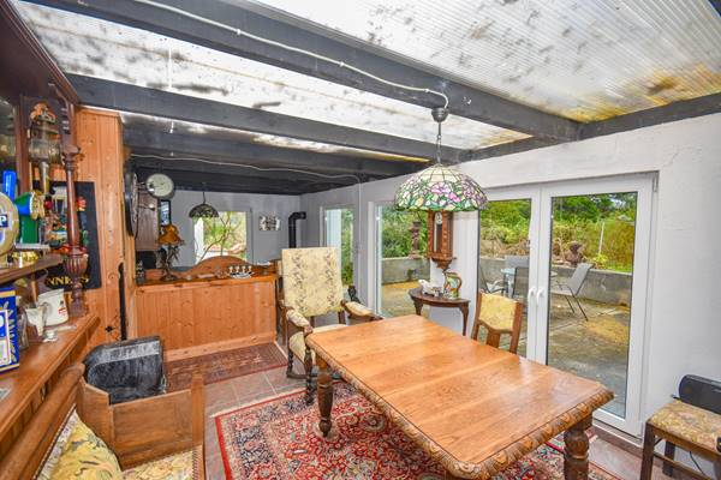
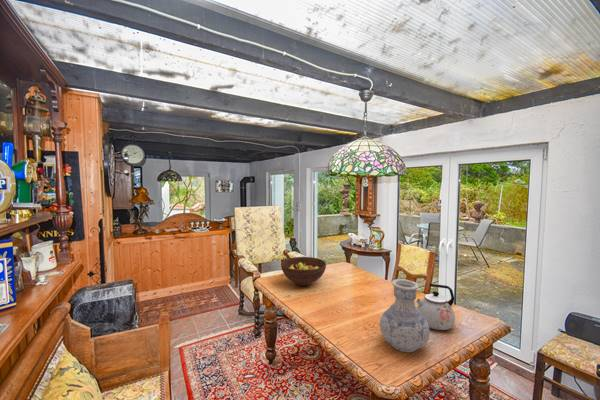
+ vase (404, 314)
+ fruit bowl (303, 273)
+ kettle (435, 304)
